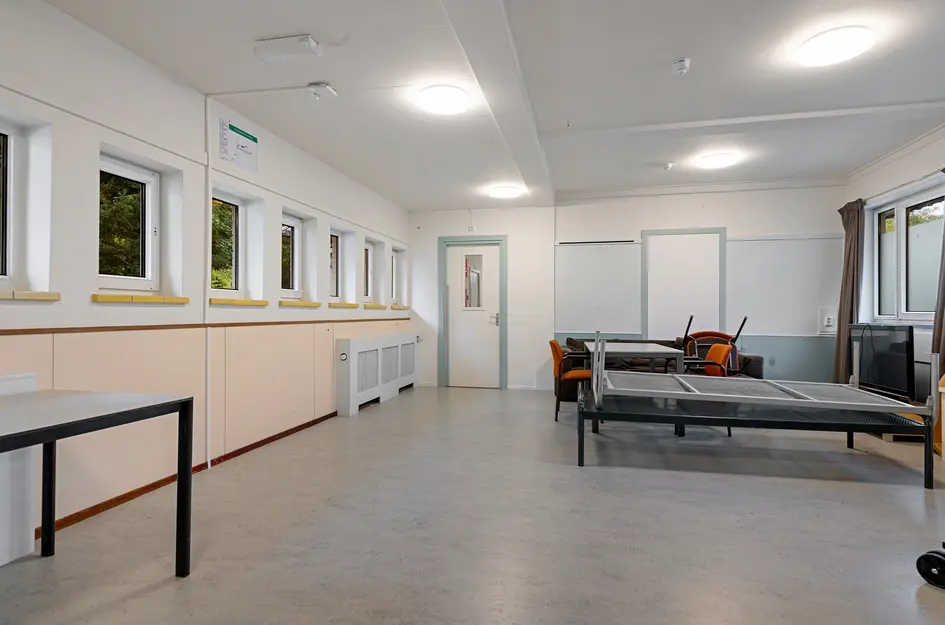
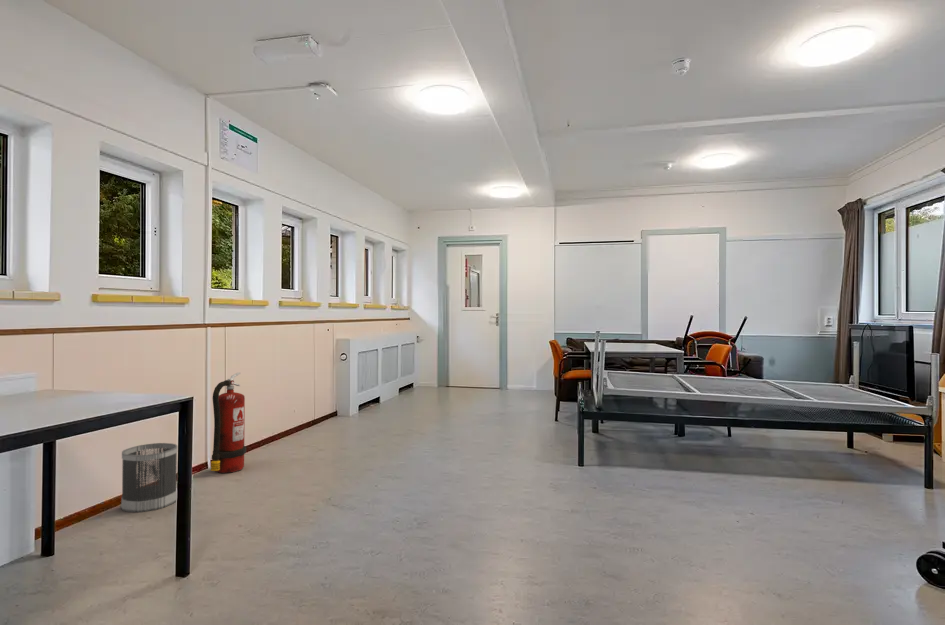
+ wastebasket (150, 476)
+ fire extinguisher (226, 422)
